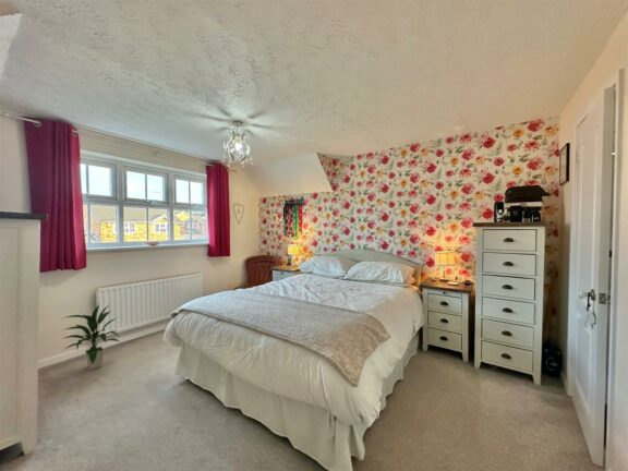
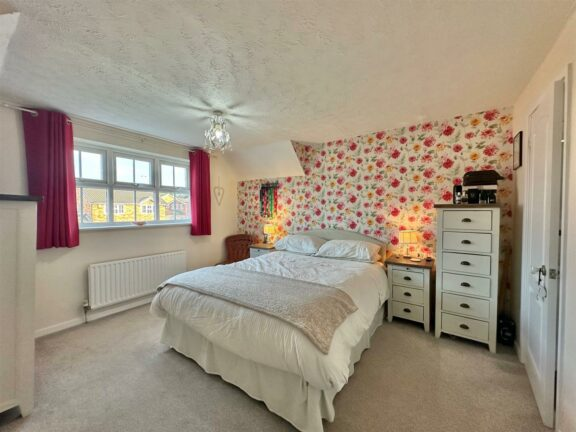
- indoor plant (92, 337)
